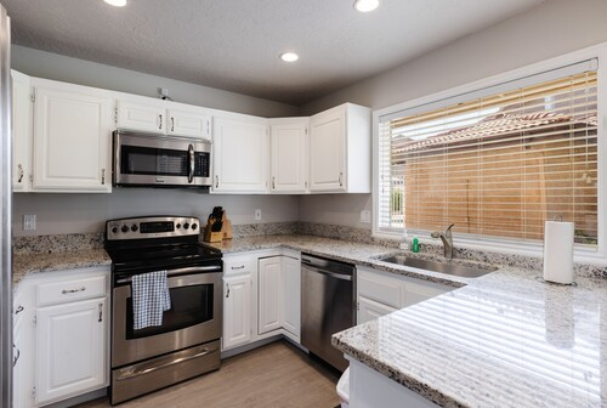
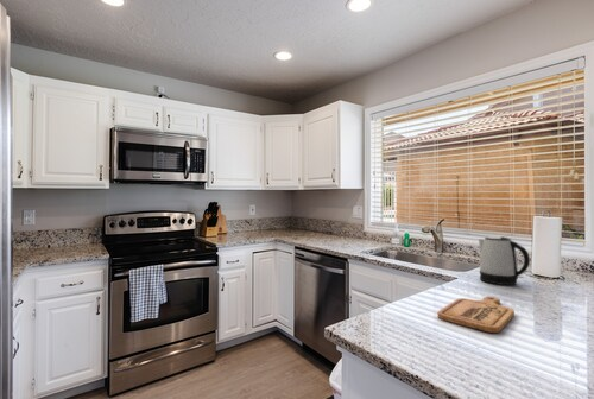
+ kettle (503, 259)
+ cutting board (480, 309)
